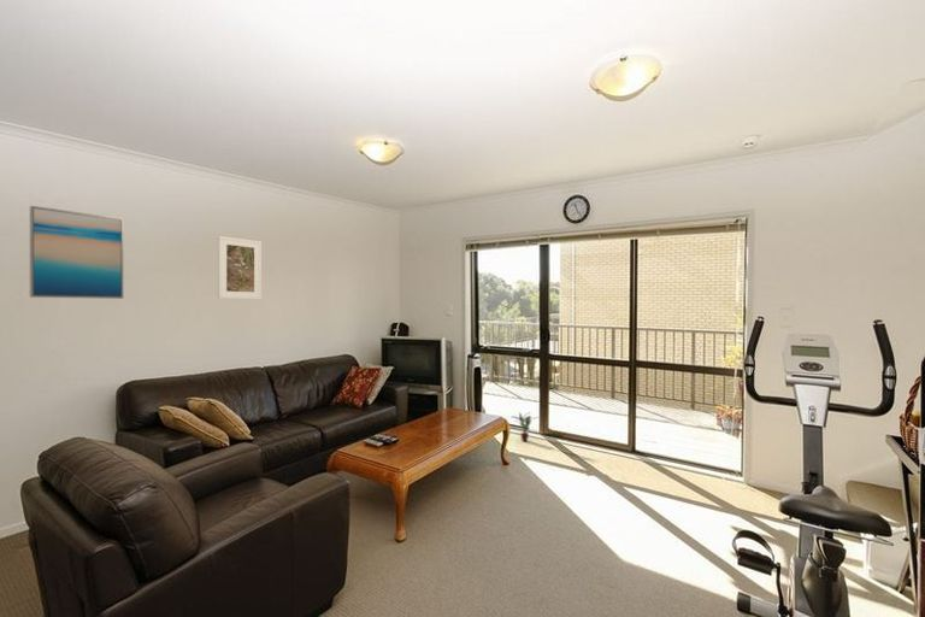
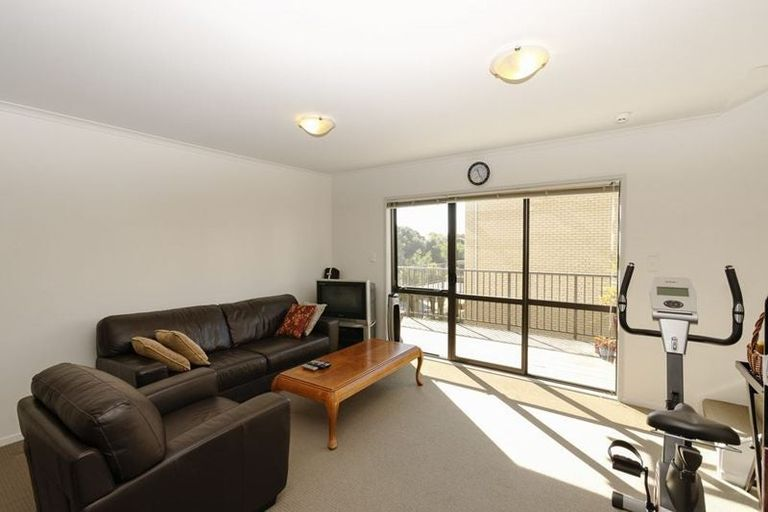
- potted plant (524, 427)
- wall art (79, 254)
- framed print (240, 269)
